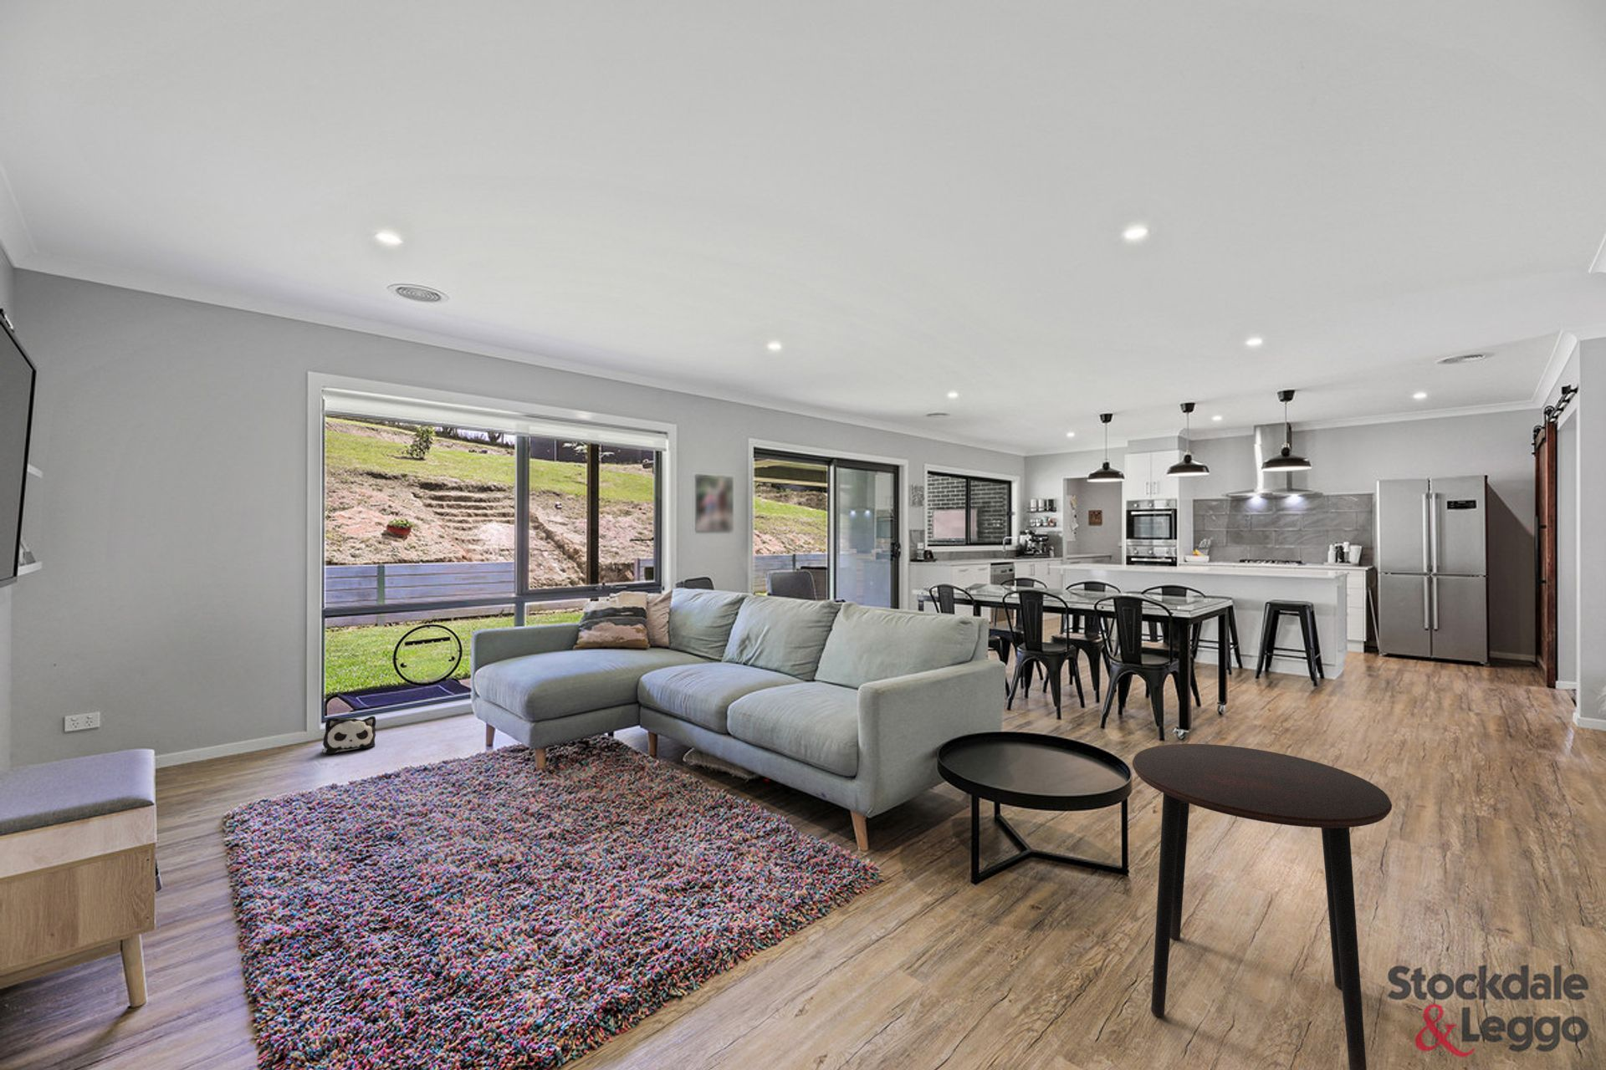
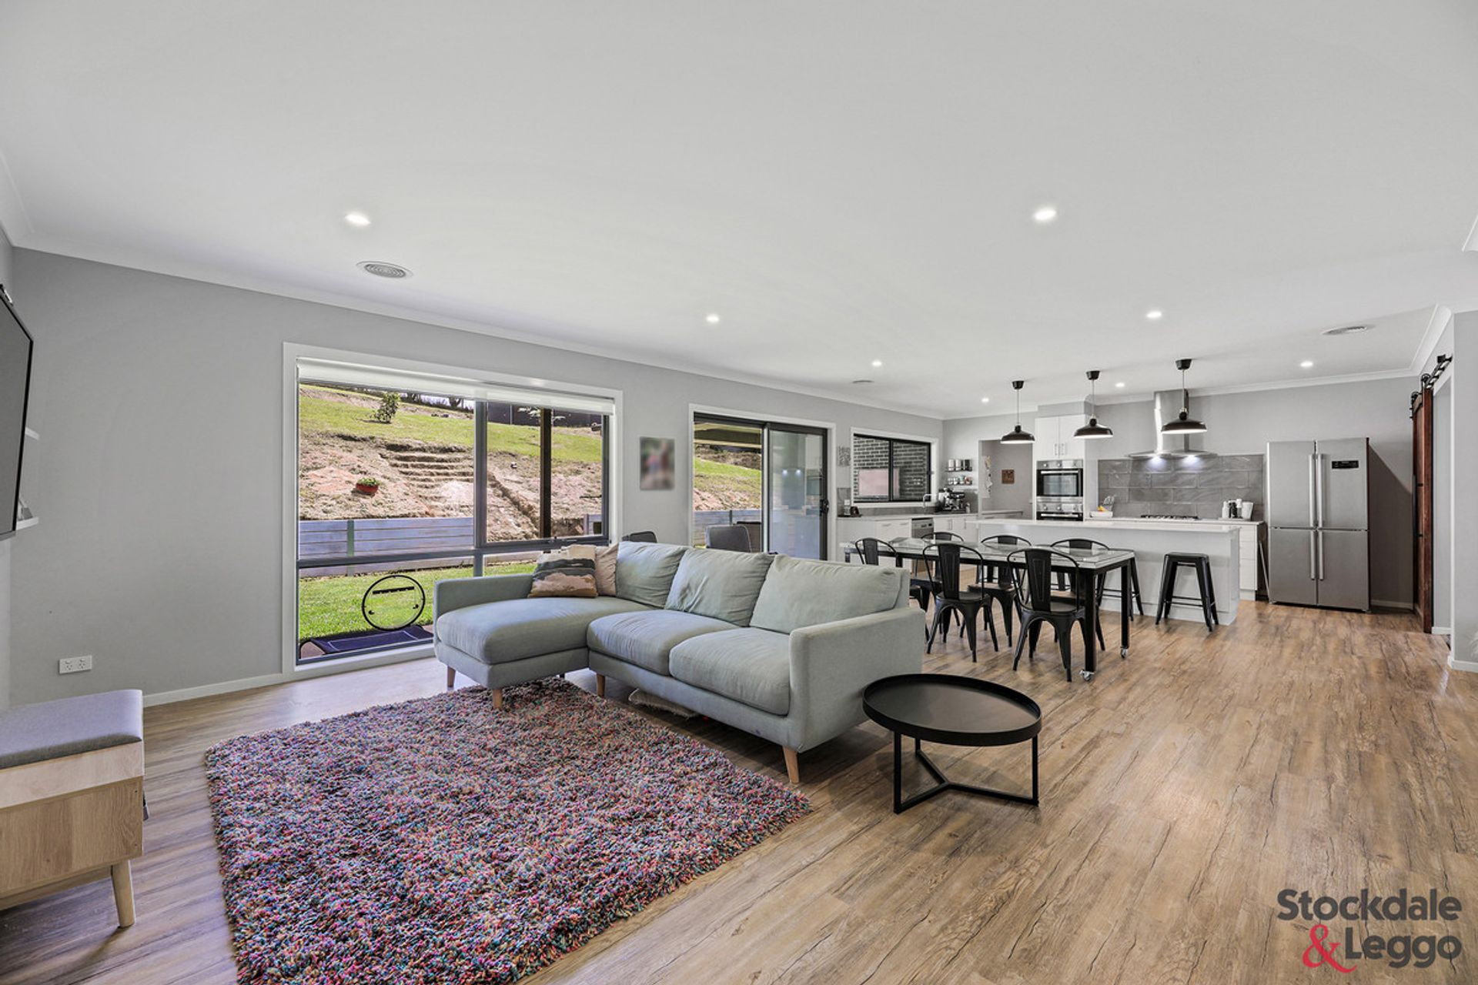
- plush toy (347, 728)
- side table (1262, 820)
